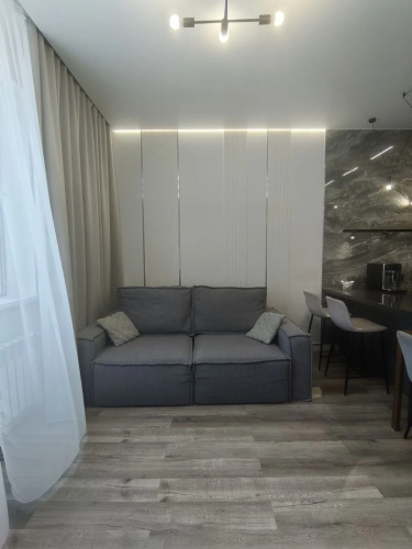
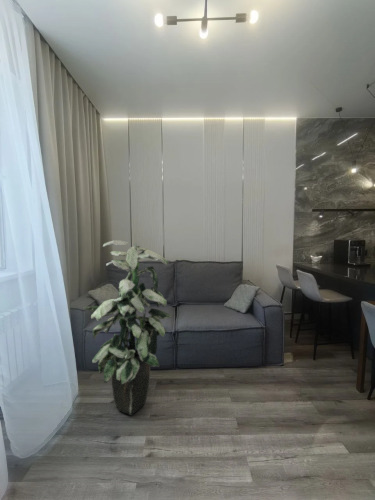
+ indoor plant (128, 322)
